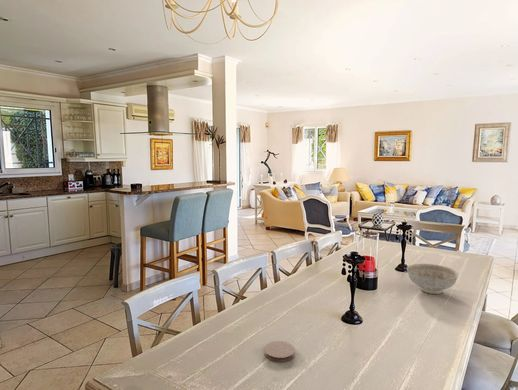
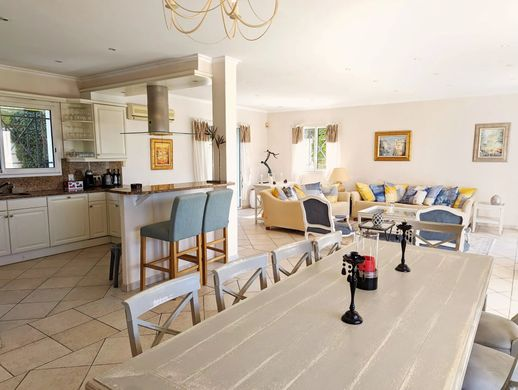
- coaster (279, 350)
- decorative bowl (431, 280)
